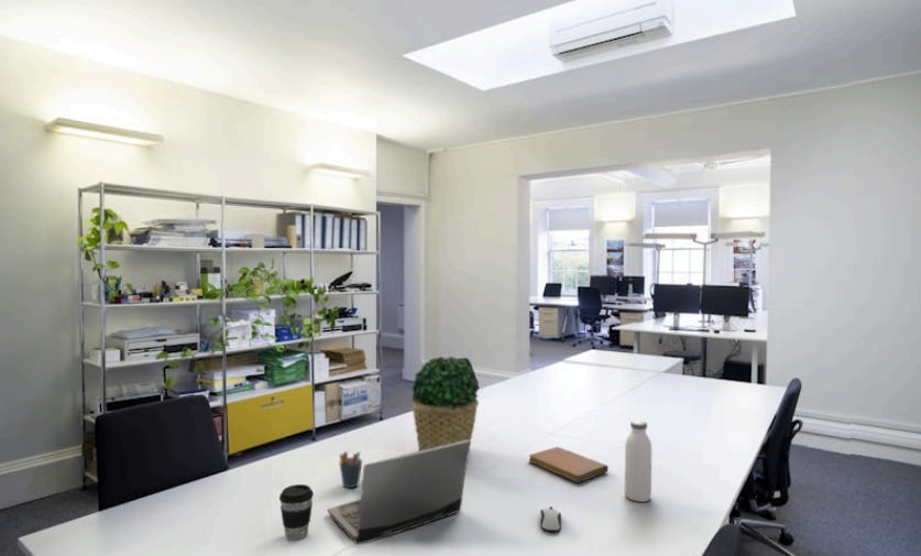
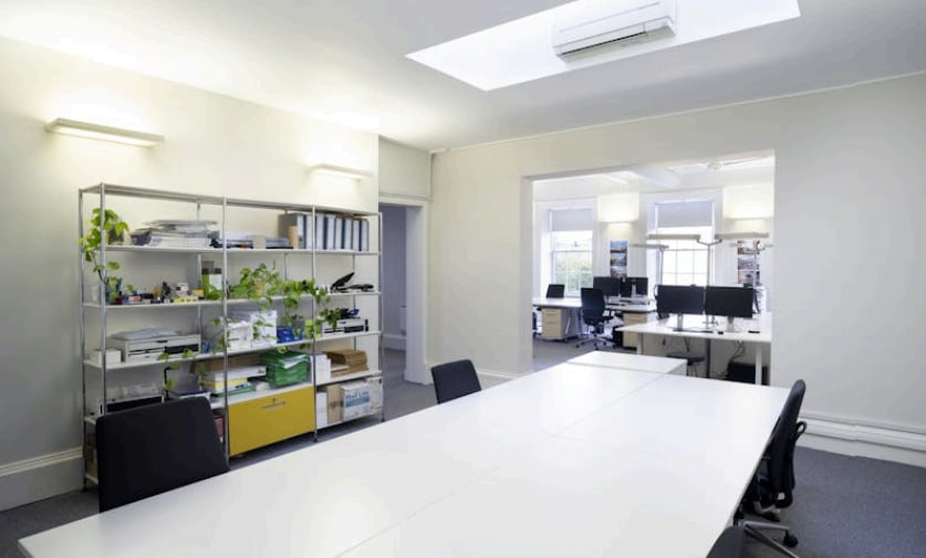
- computer mouse (550, 516)
- water bottle (638, 459)
- laptop computer (397, 477)
- pen holder (350, 467)
- coffee cup (296, 512)
- notebook (567, 462)
- potted plant (445, 405)
